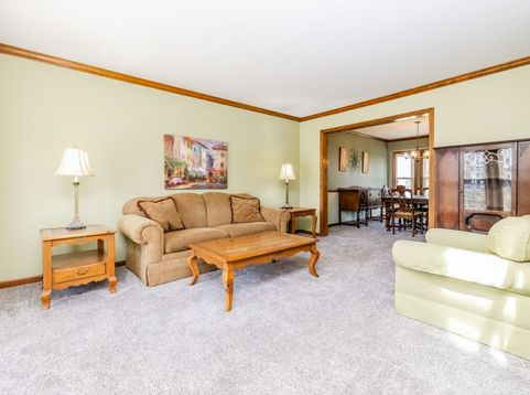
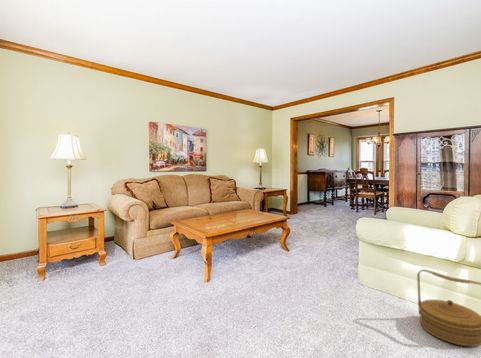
+ basket (450, 303)
